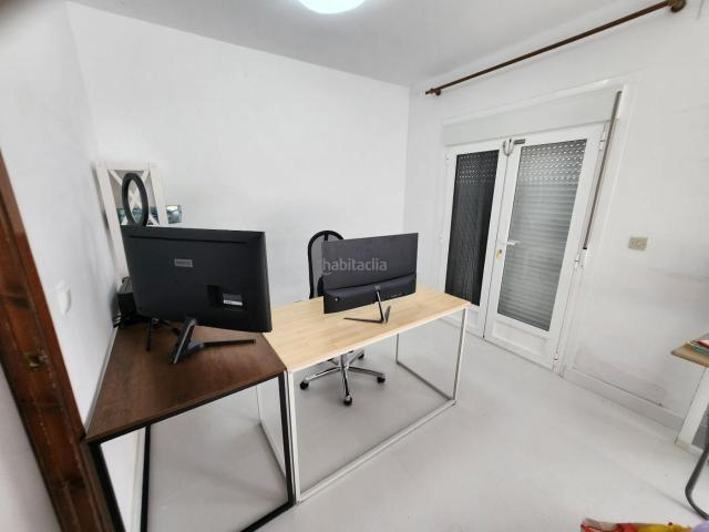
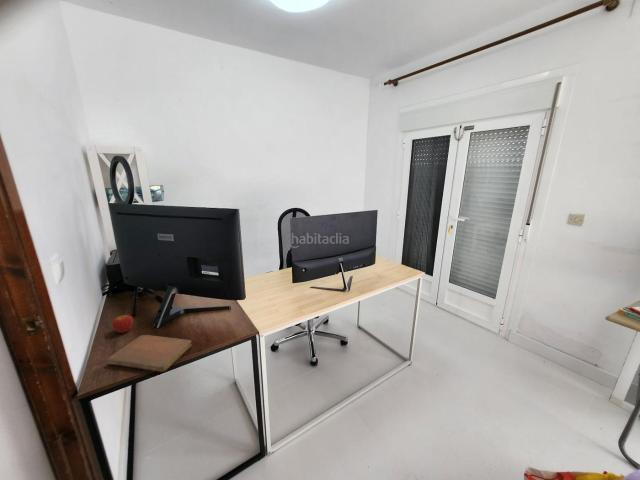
+ notebook (151, 351)
+ apple (122, 323)
